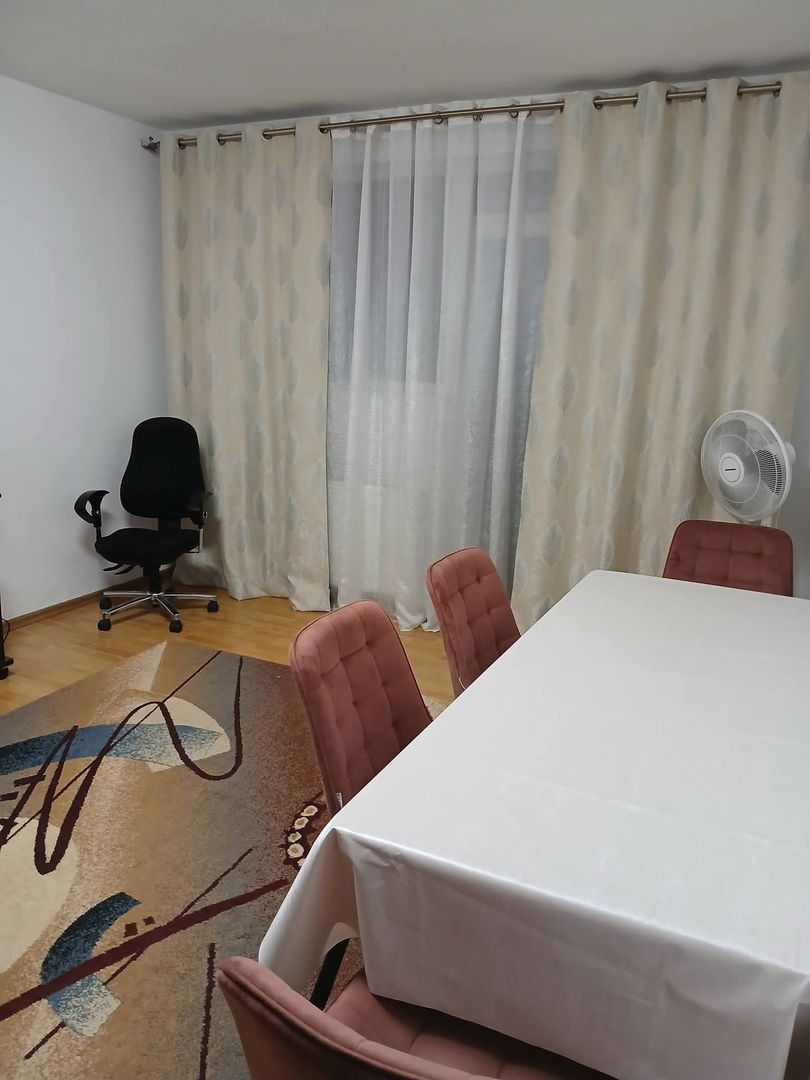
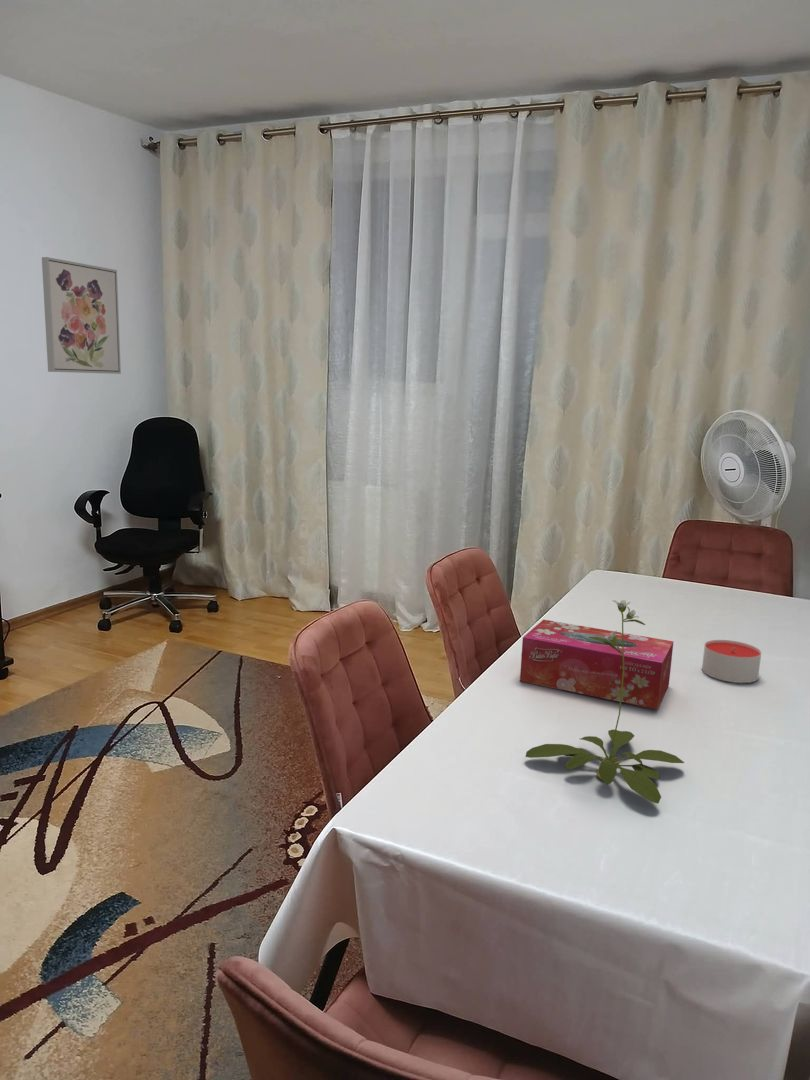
+ tissue box (596, 661)
+ plant (621, 686)
+ wall art (83, 319)
+ candle (731, 659)
